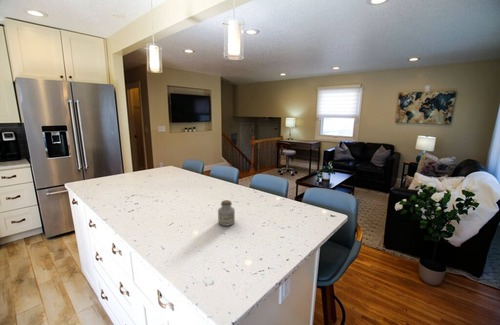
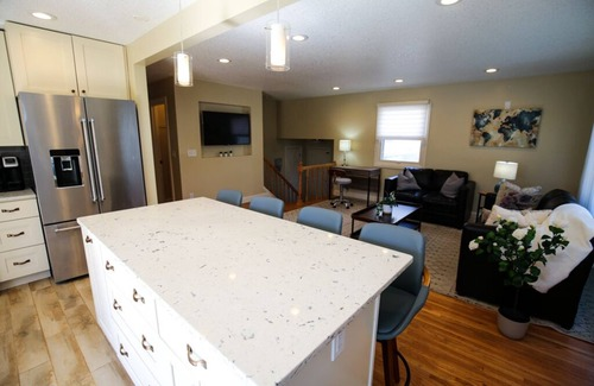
- jar (226, 212)
